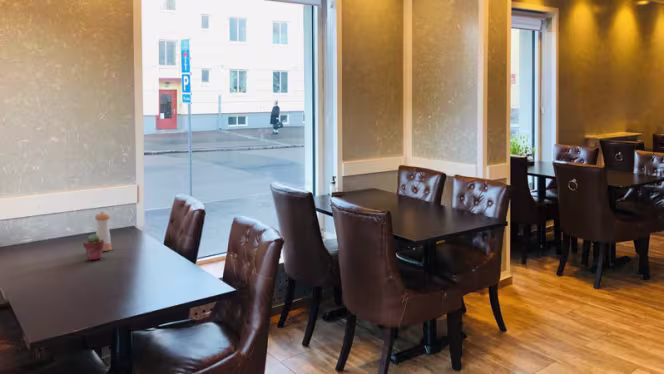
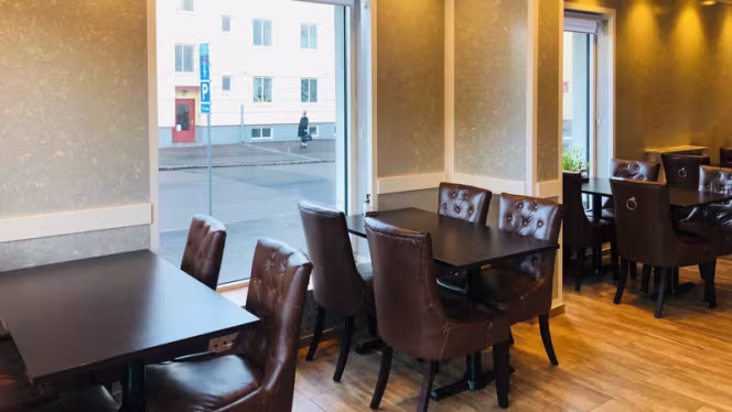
- potted succulent (94, 246)
- pepper shaker (102, 230)
